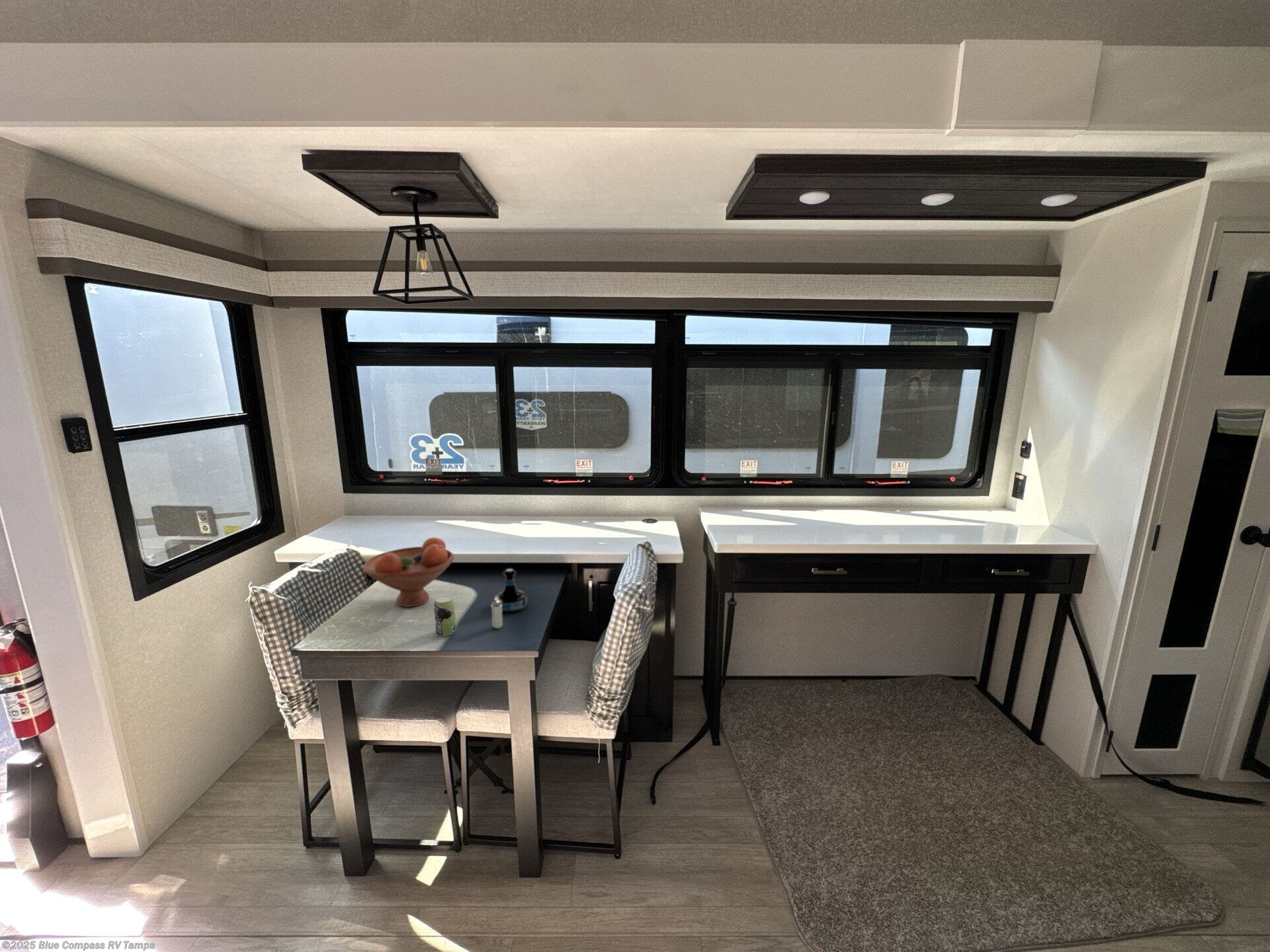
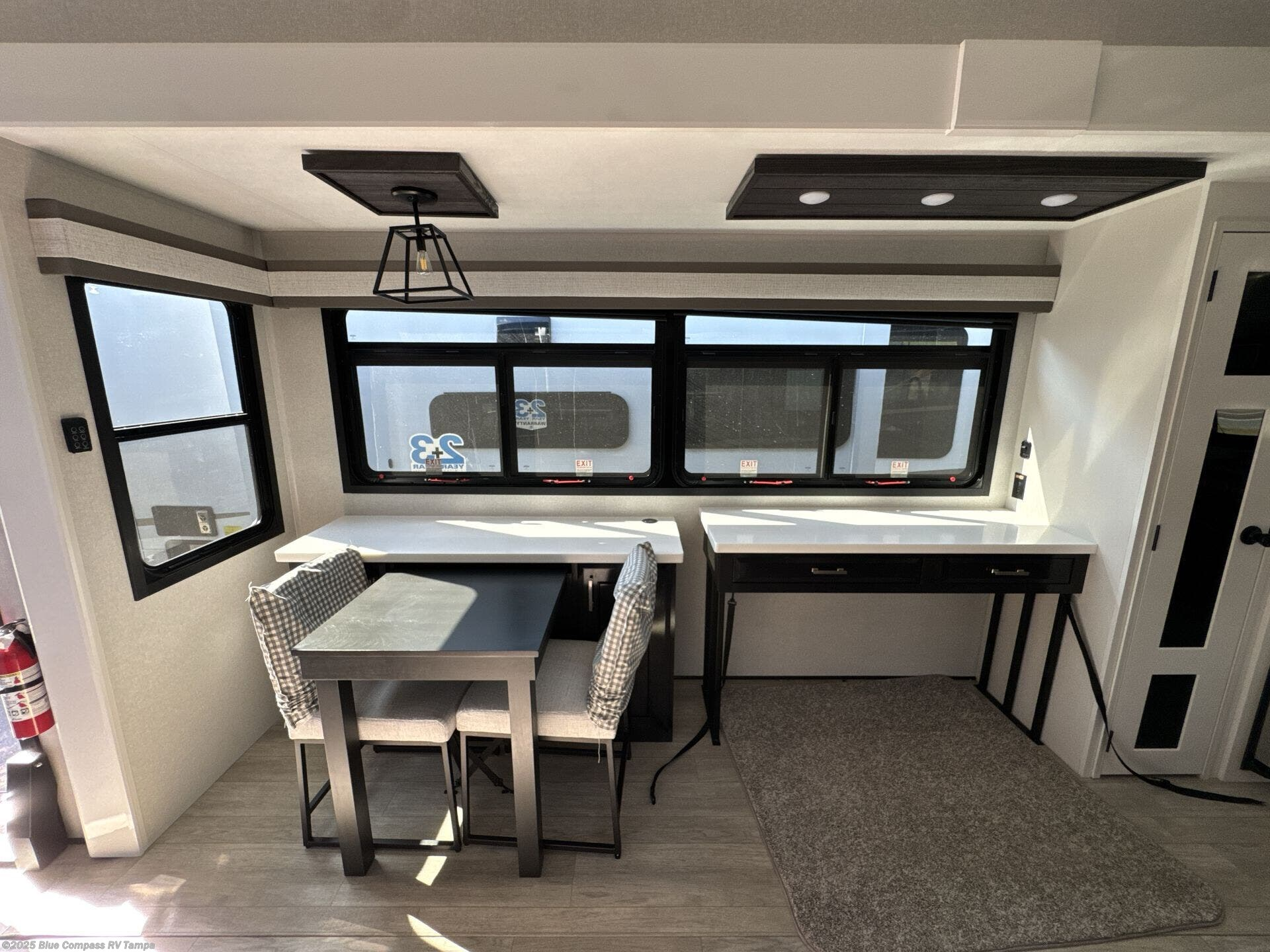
- shaker (497, 613)
- tequila bottle (510, 588)
- fruit bowl (411, 572)
- beverage can (444, 615)
